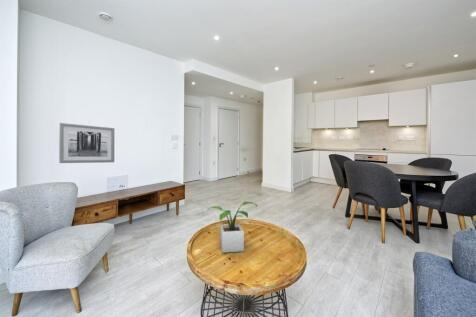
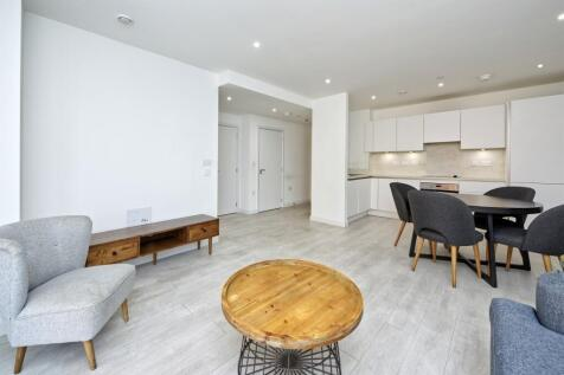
- wall art (89, 144)
- potted plant (234, 225)
